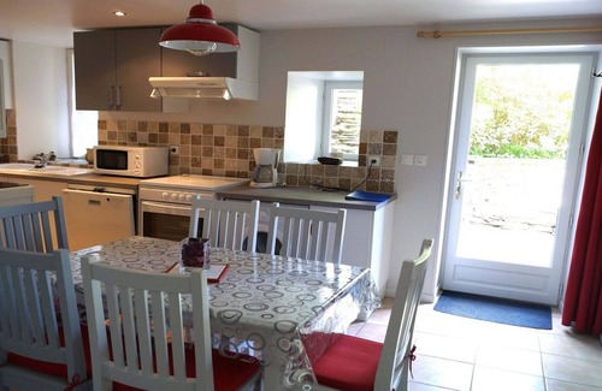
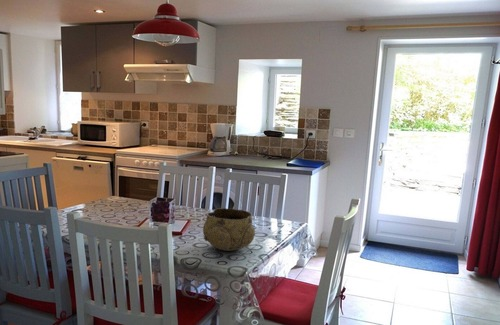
+ decorative bowl (229, 230)
